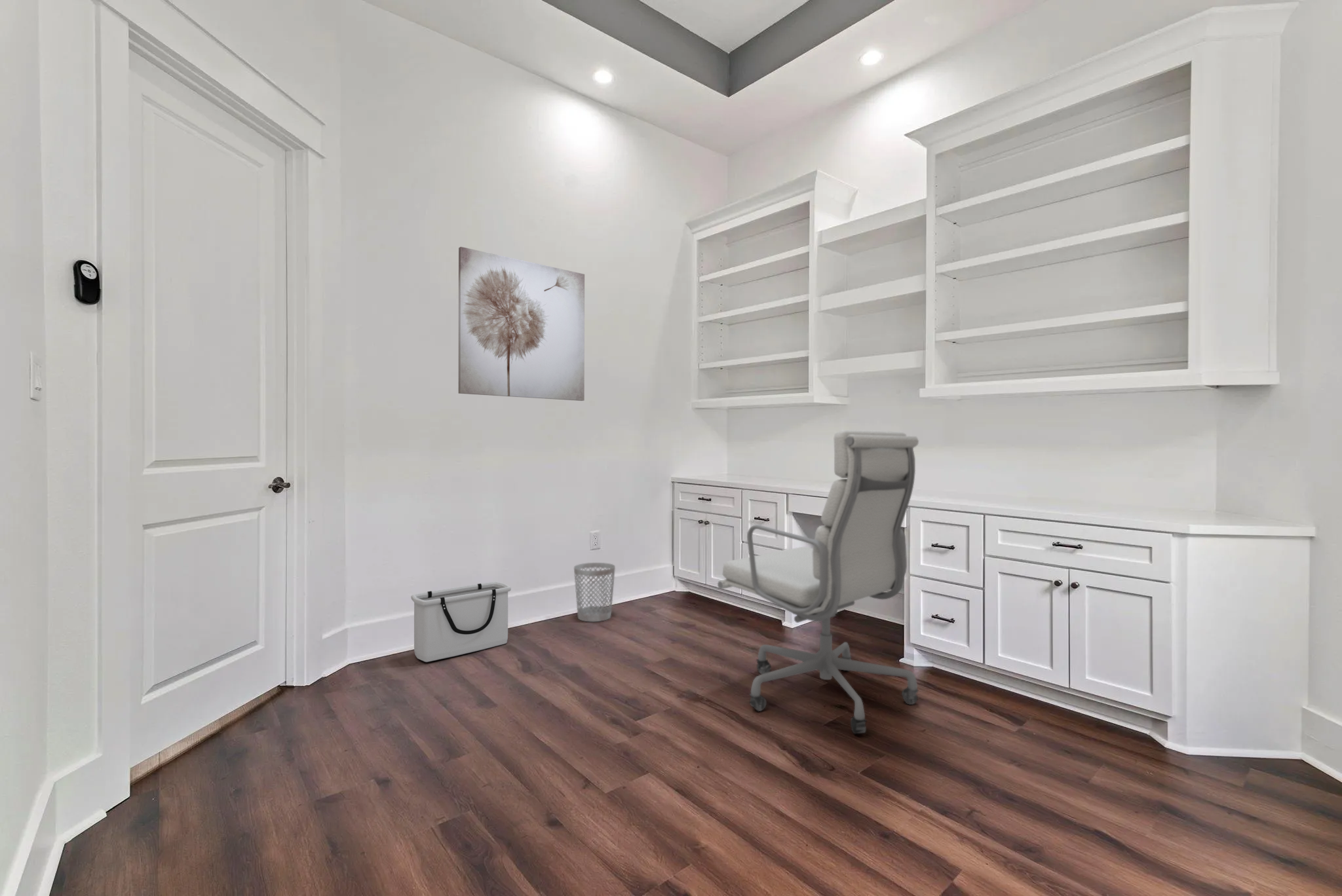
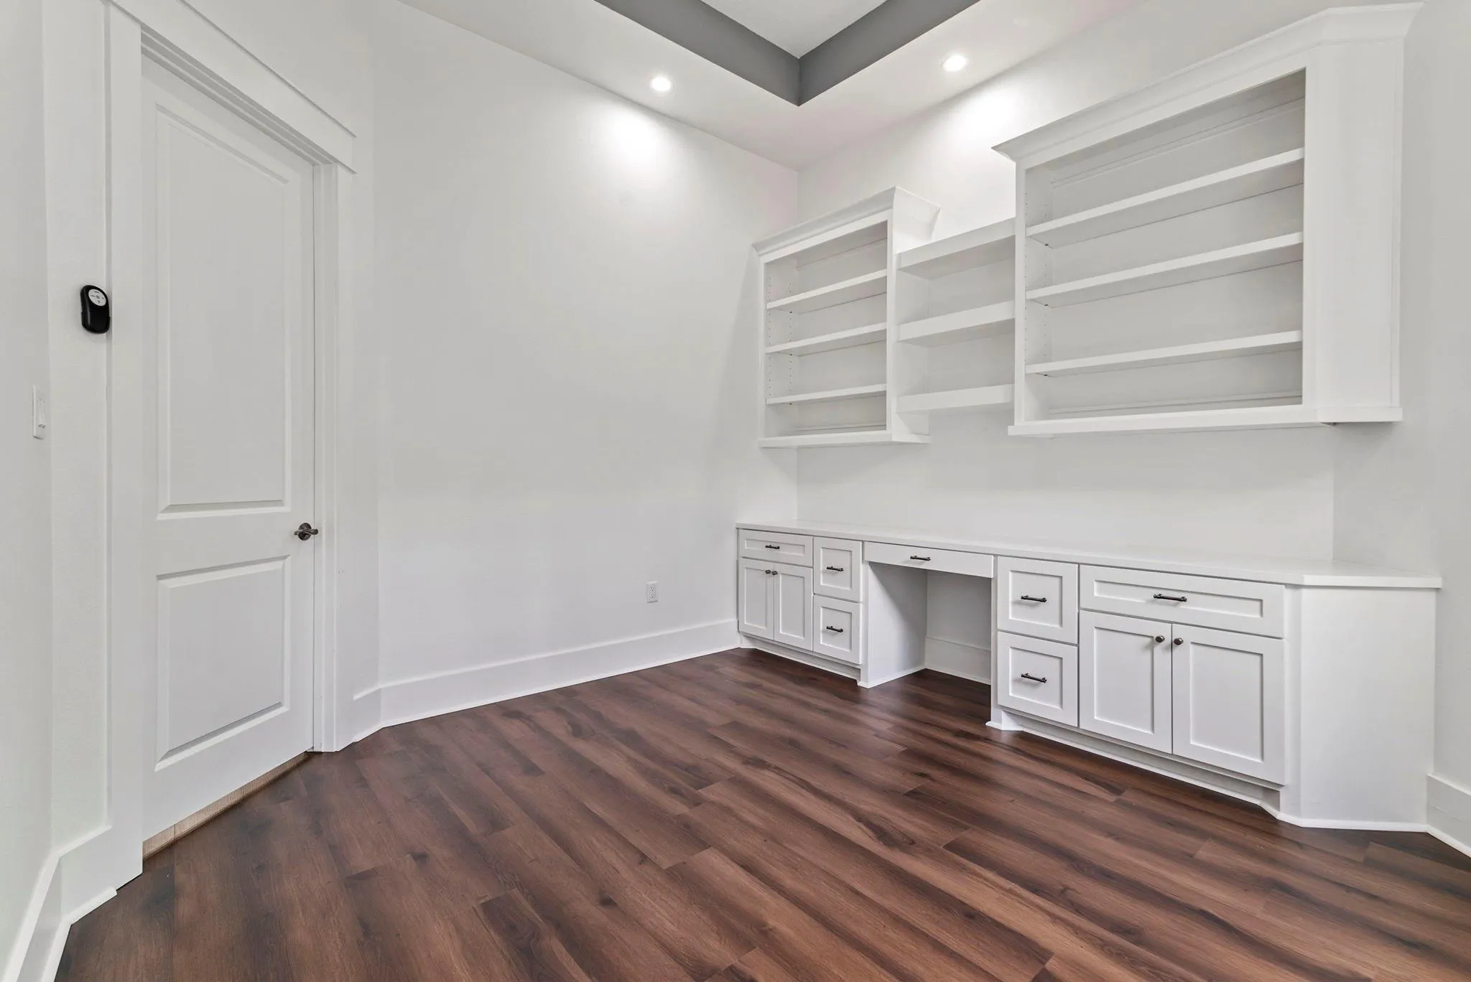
- office chair (822, 563)
- wastebasket (594, 591)
- storage bin (462, 620)
- wall art (526, 329)
